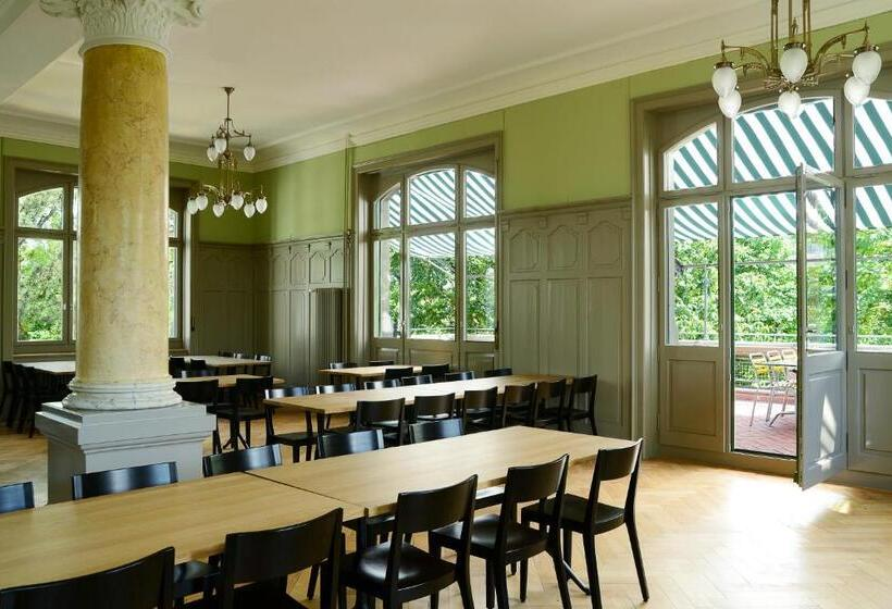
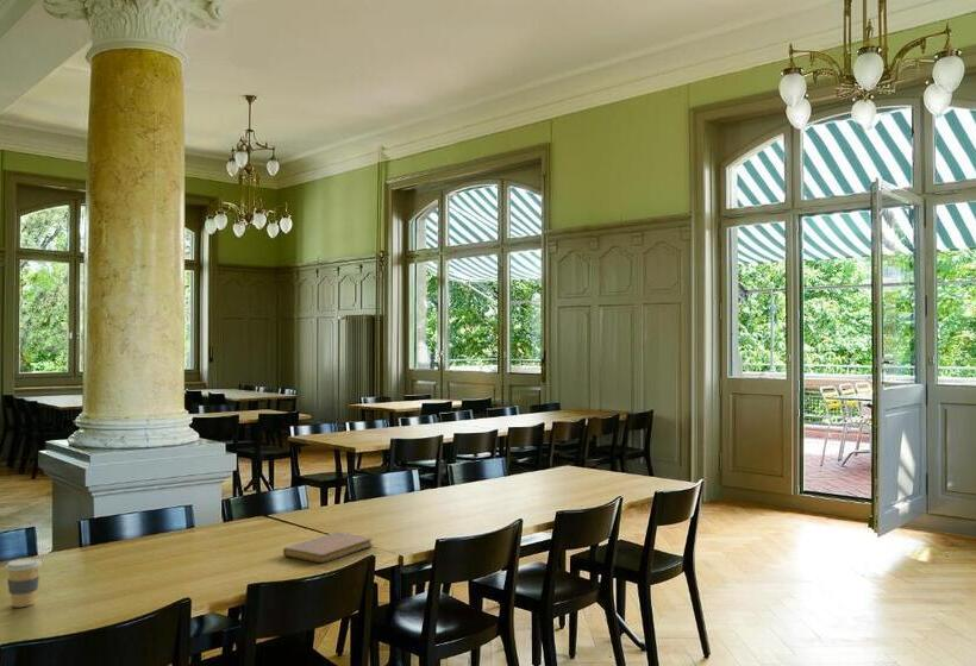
+ coffee cup (23, 583)
+ notebook (329, 546)
